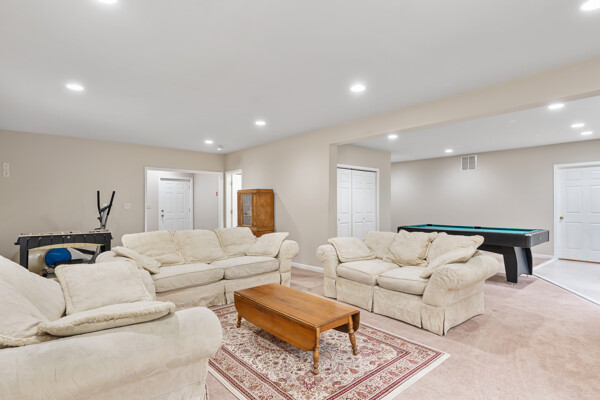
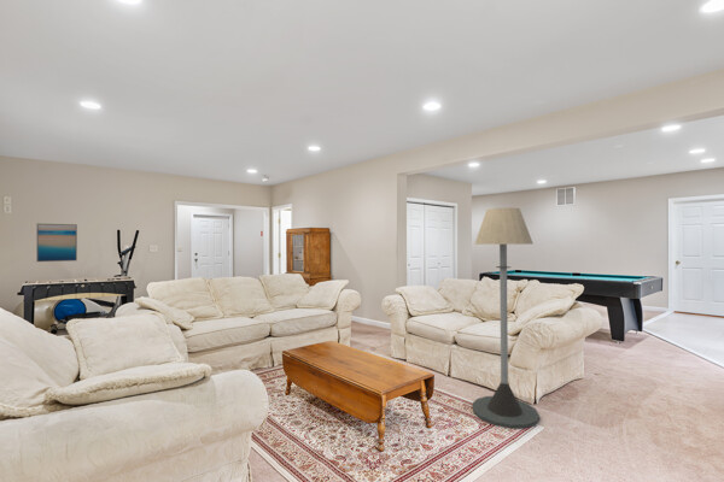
+ floor lamp (503, 310)
+ wall art (57, 242)
